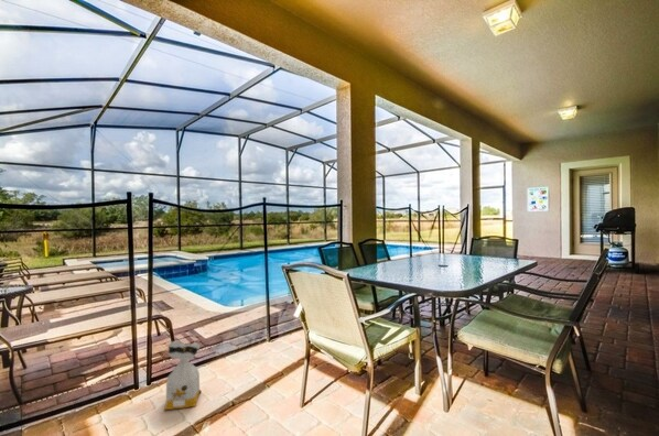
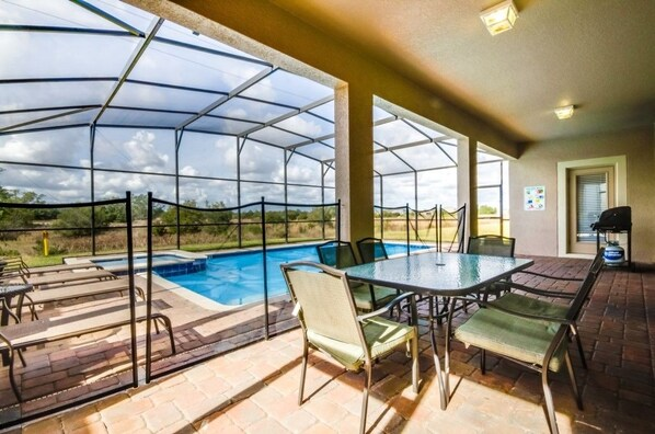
- bag (183, 370)
